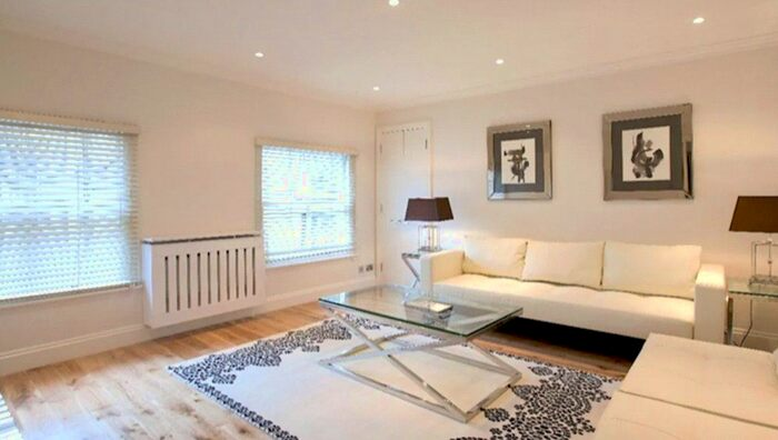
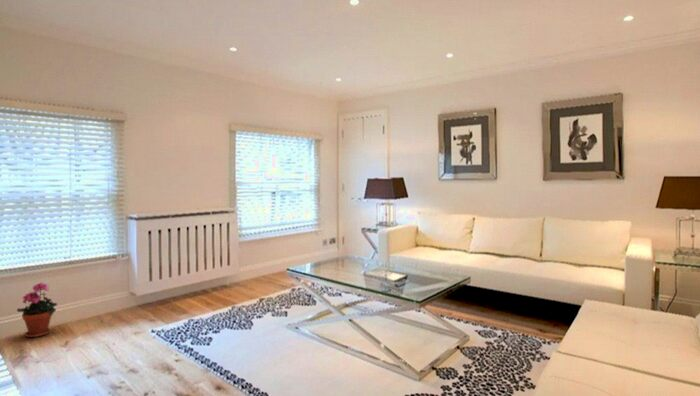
+ potted plant (37, 308)
